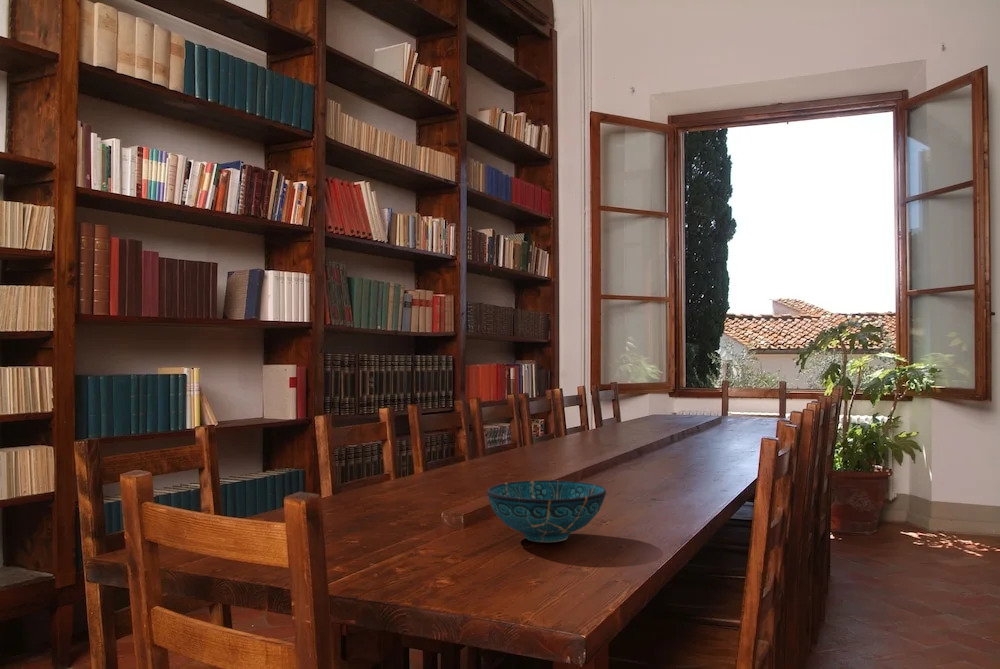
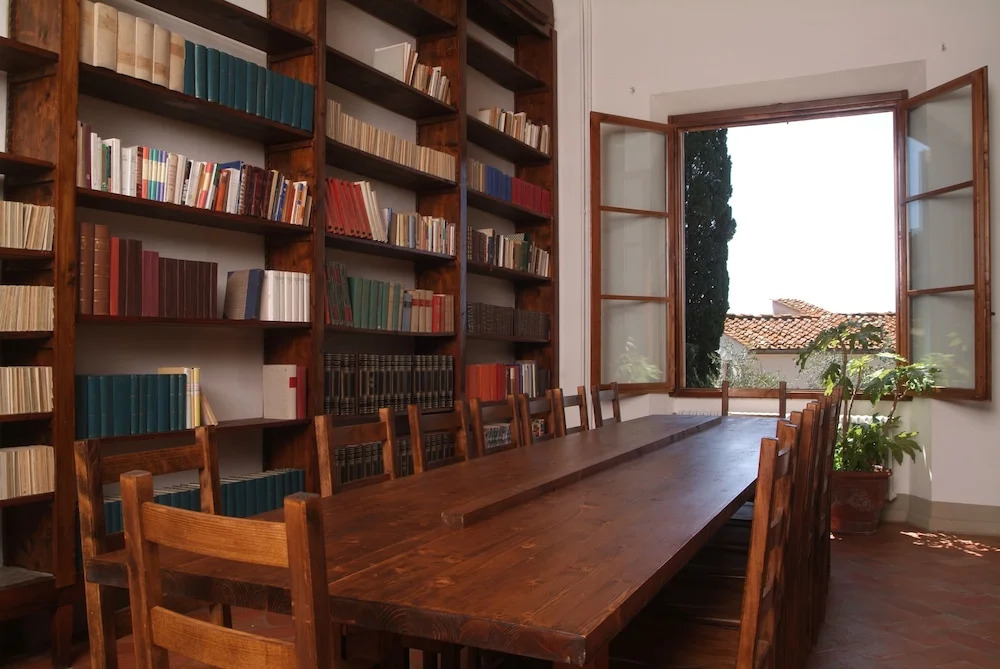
- decorative bowl (546, 513)
